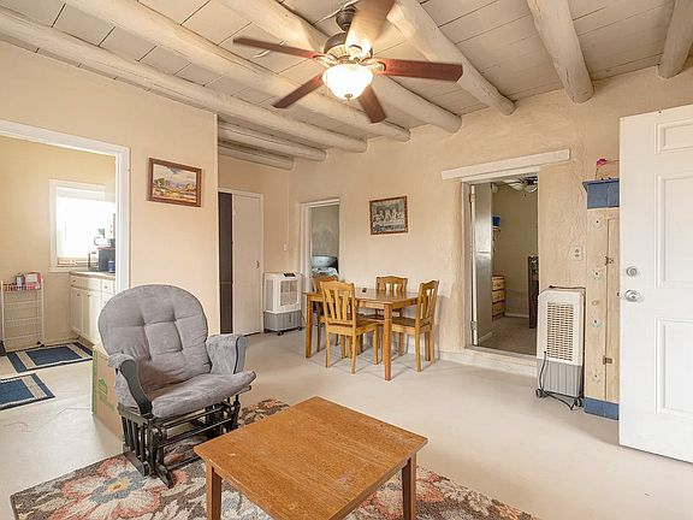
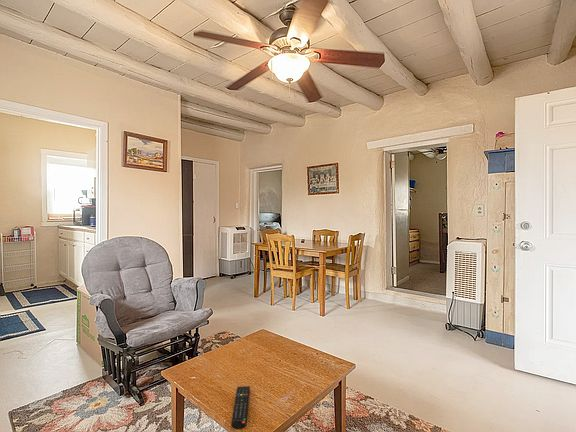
+ remote control (241, 405)
